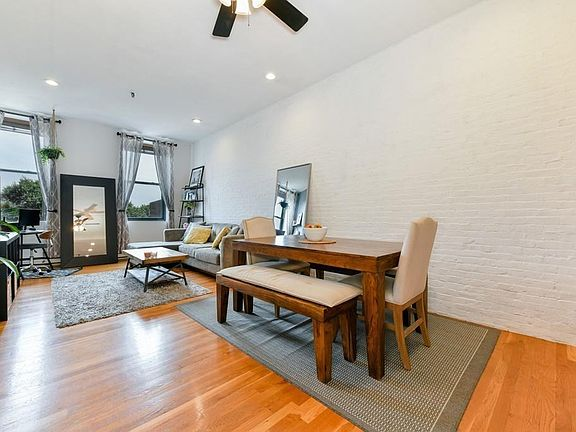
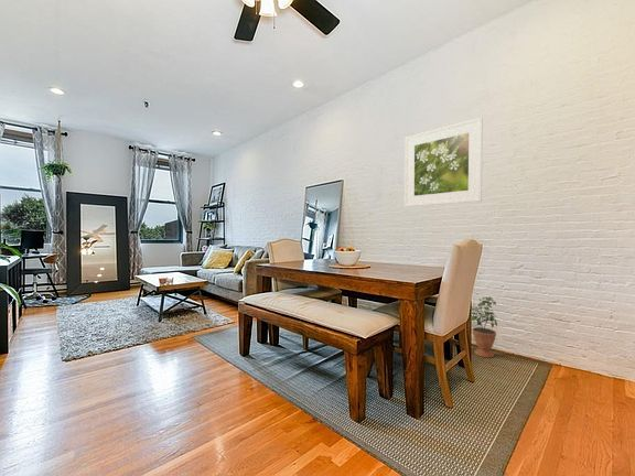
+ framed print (440, 166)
+ potted plant (482, 322)
